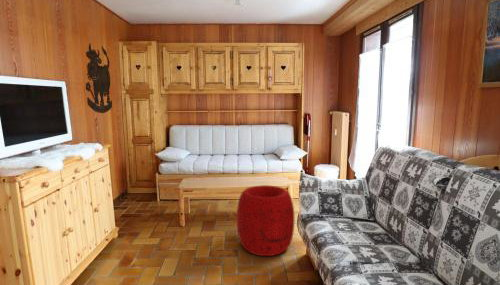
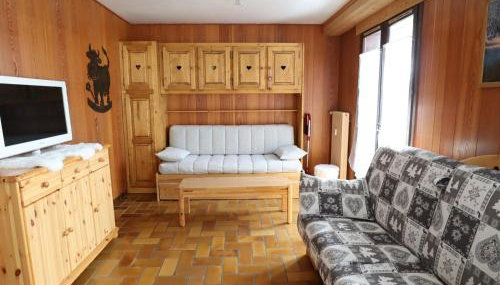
- pouf (265, 218)
